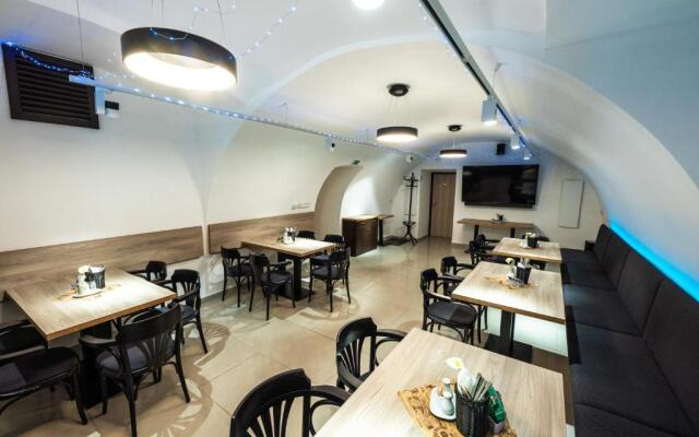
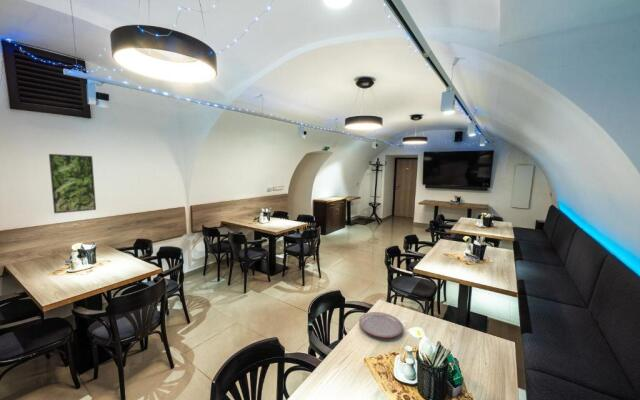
+ plate (380, 325)
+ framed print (73, 183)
